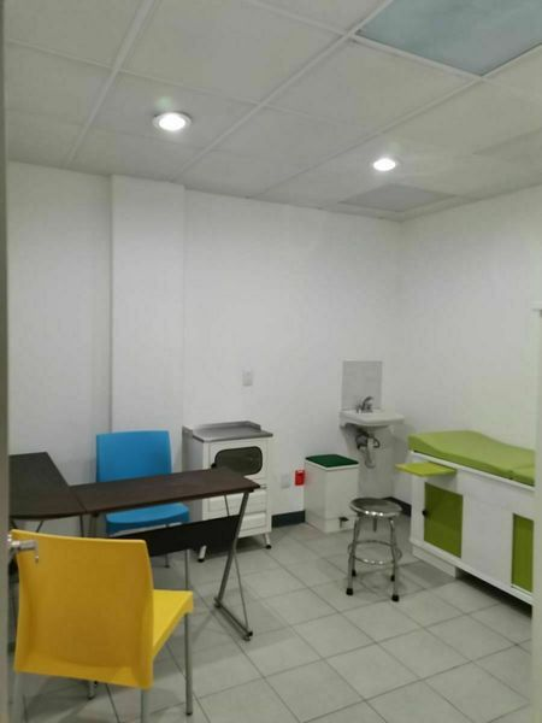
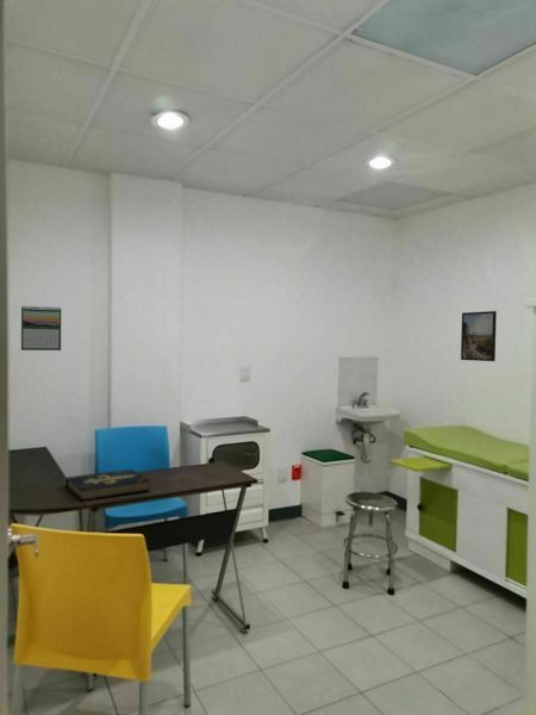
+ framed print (478, 336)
+ calendar (40, 328)
+ book (107, 483)
